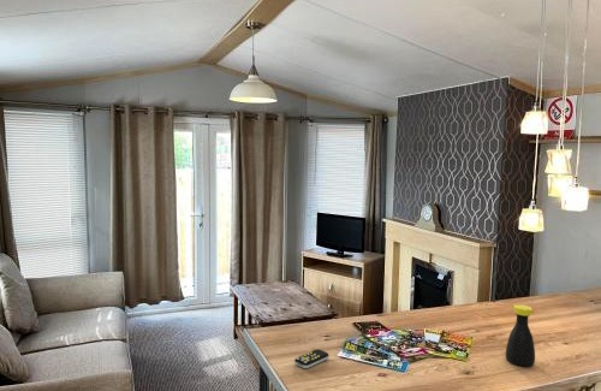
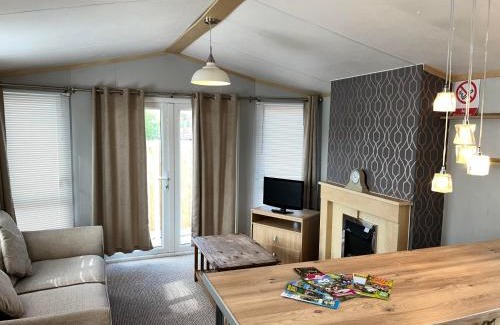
- remote control (311, 357)
- bottle (520, 333)
